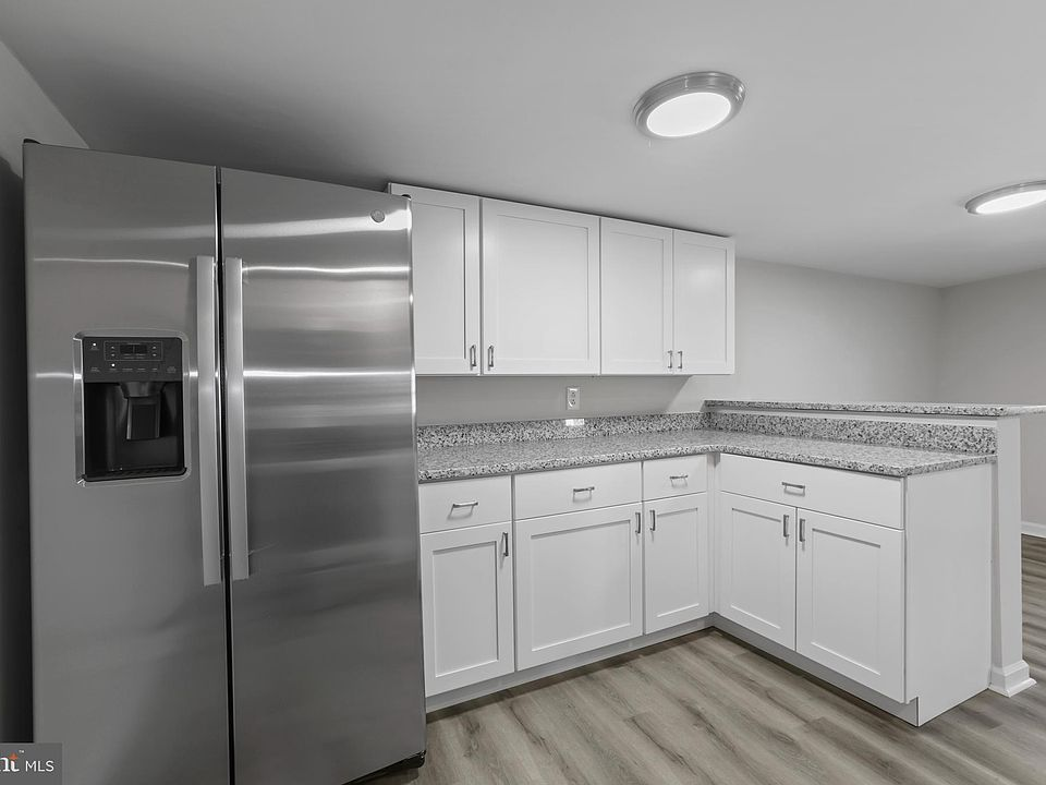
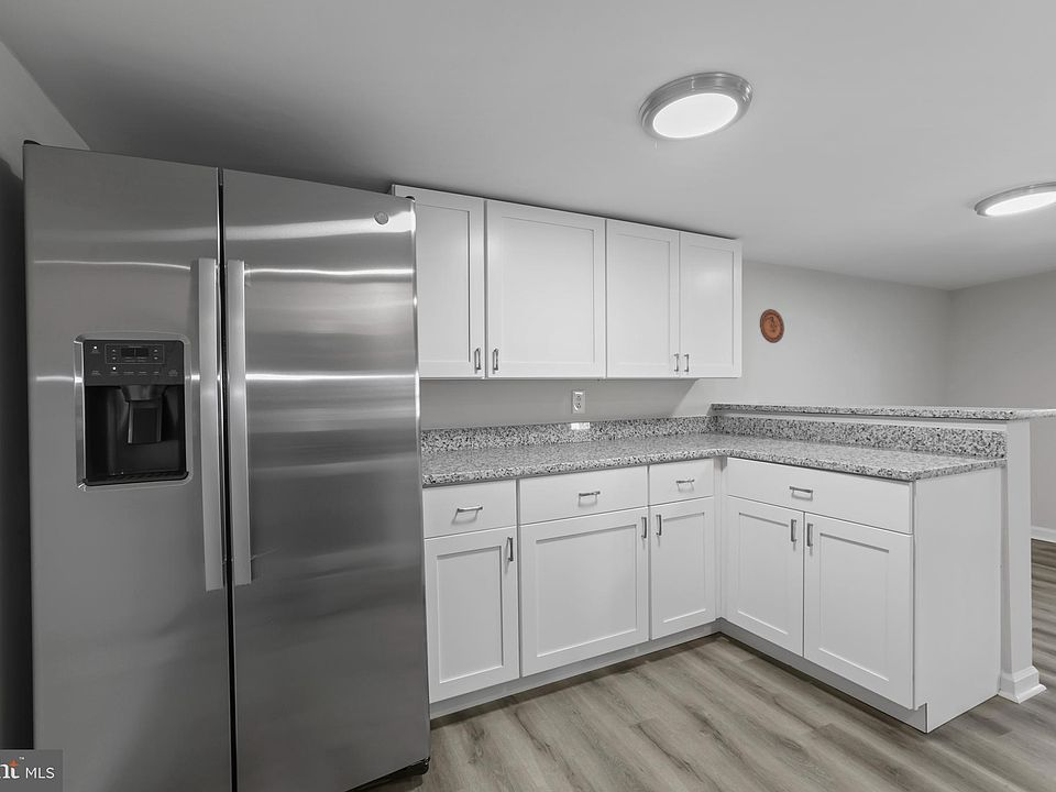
+ decorative plate (771, 326)
